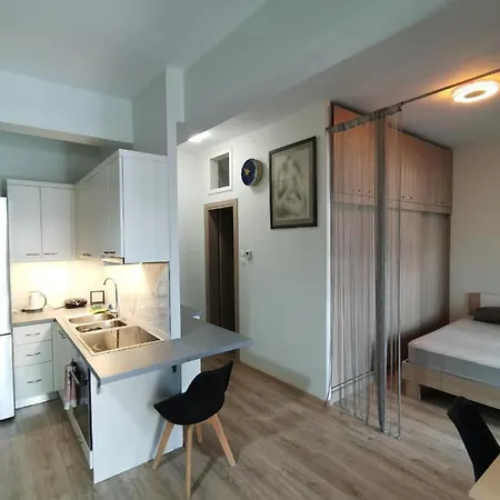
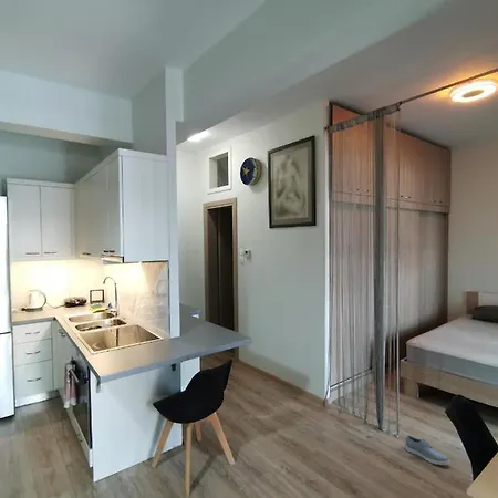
+ shoe (426, 447)
